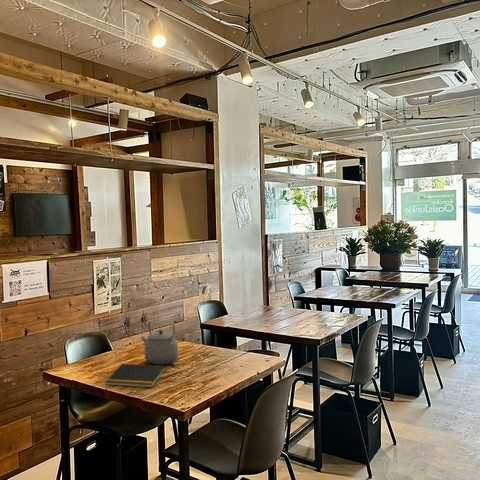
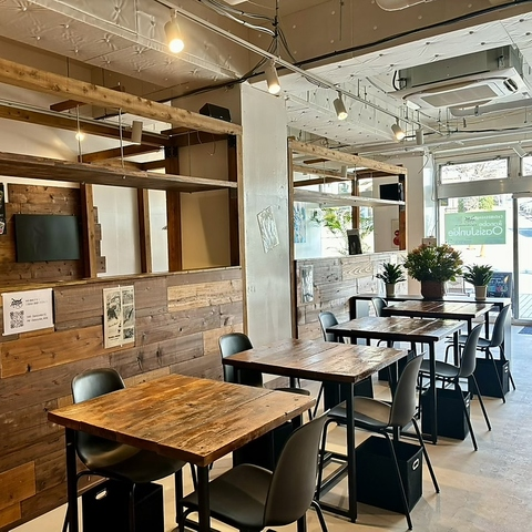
- tea kettle (157, 340)
- notepad (136, 375)
